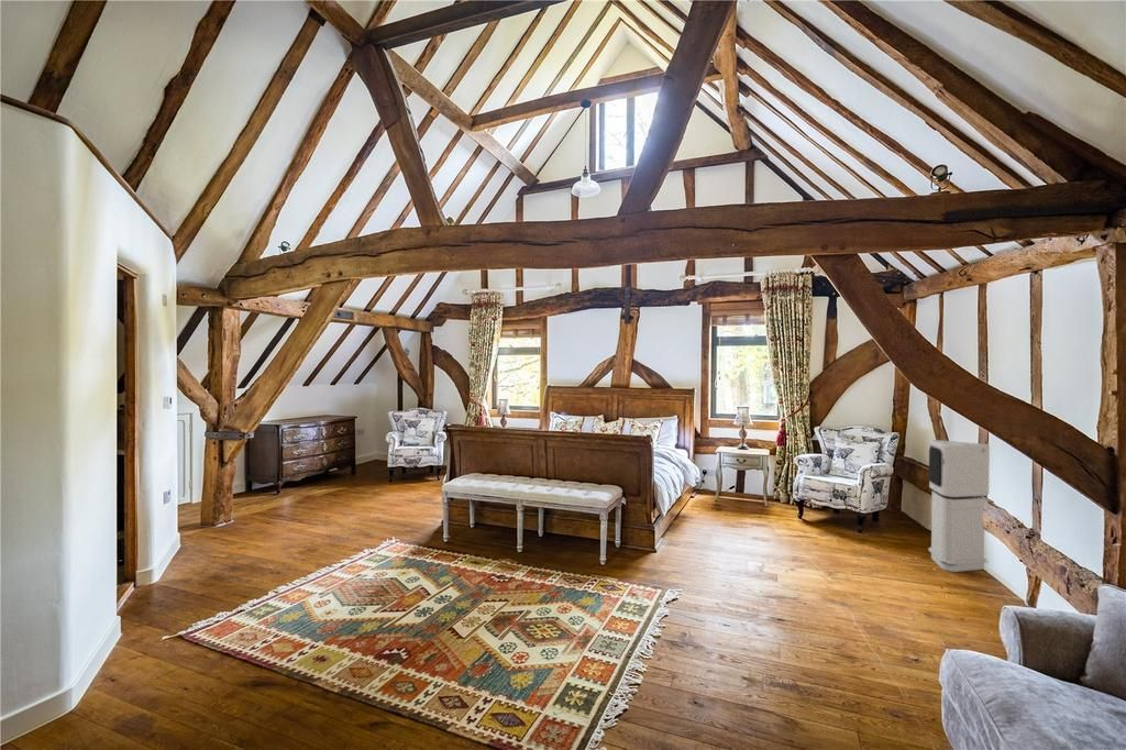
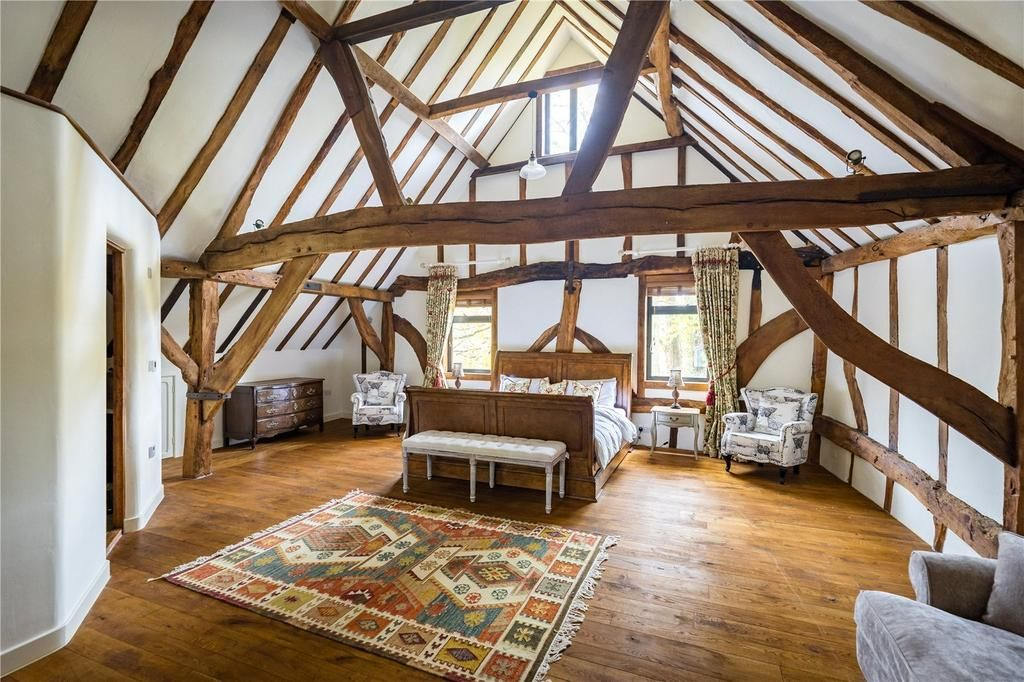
- air purifier (960, 505)
